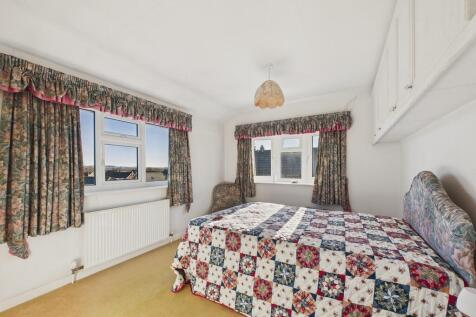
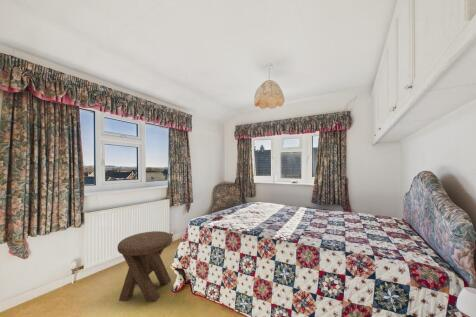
+ music stool (146, 264)
